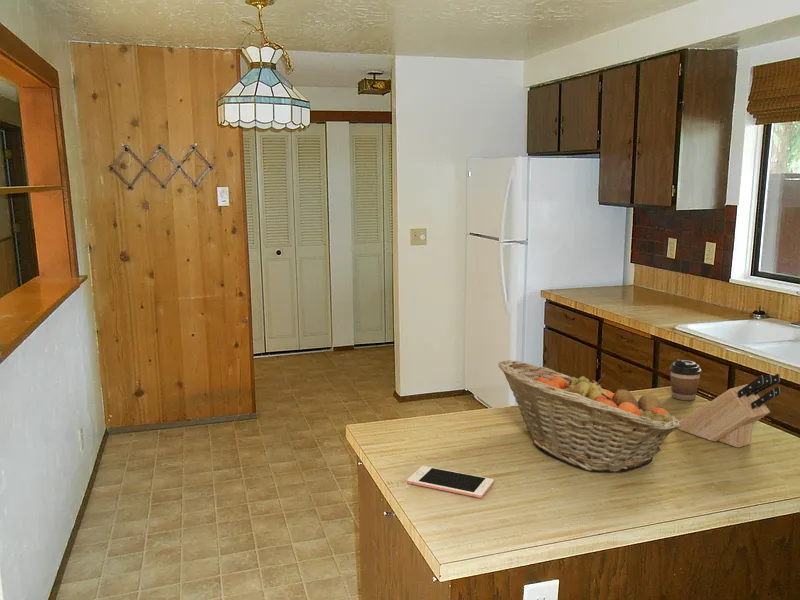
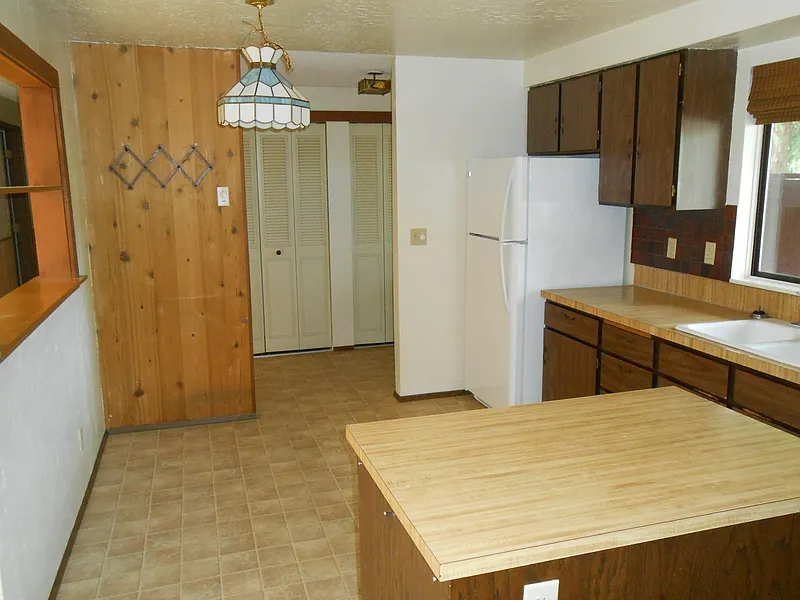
- coffee cup (684, 378)
- fruit basket (583, 406)
- knife block (728, 402)
- cell phone (450, 481)
